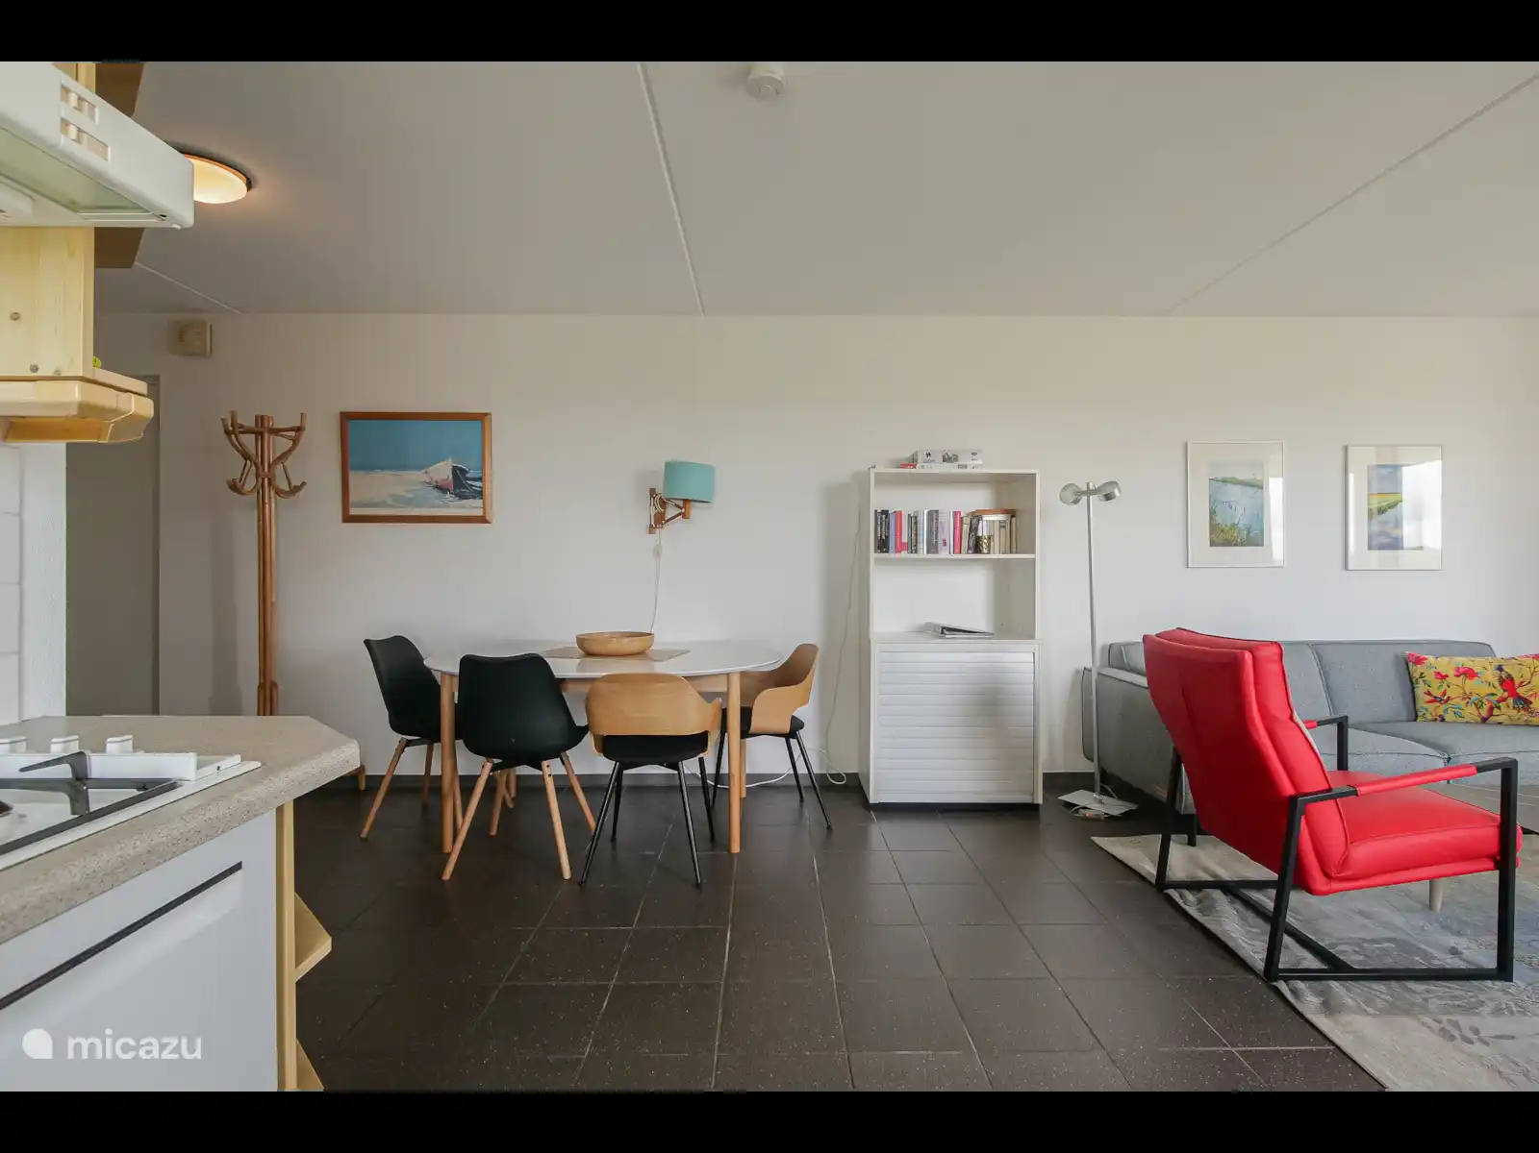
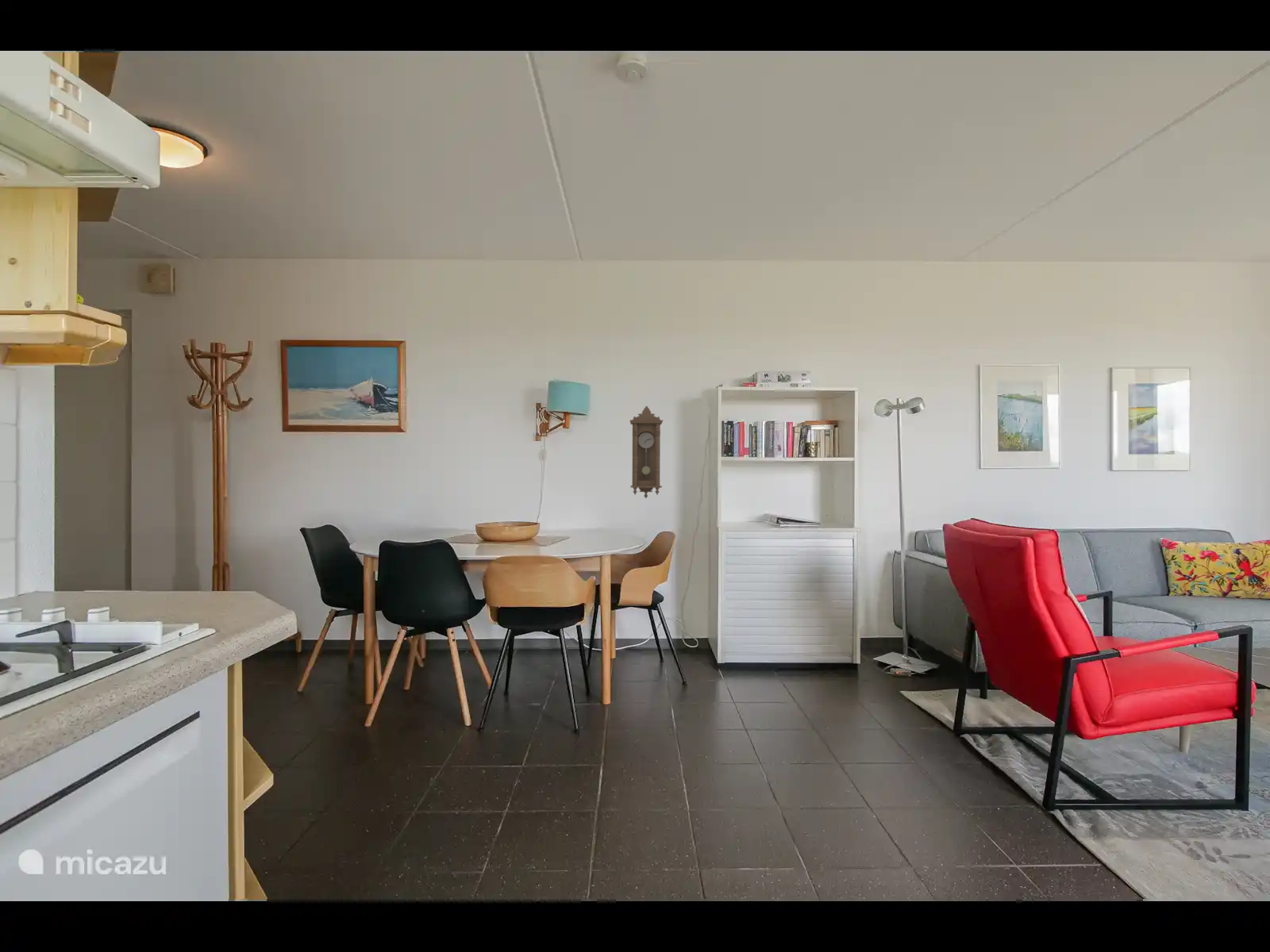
+ pendulum clock (646, 452)
